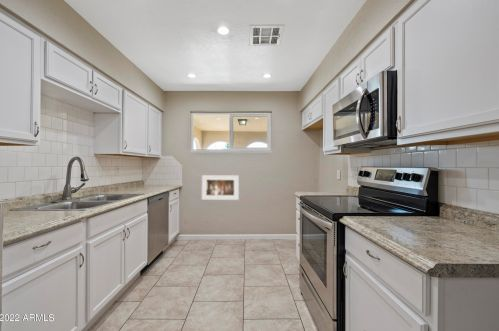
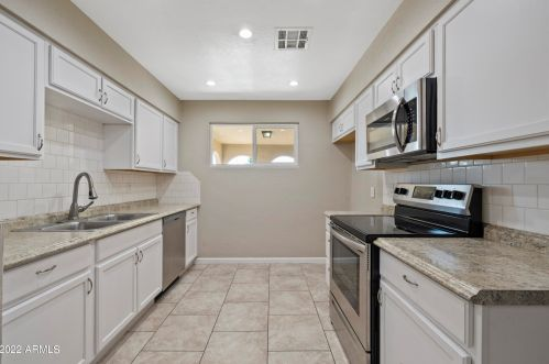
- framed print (220, 187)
